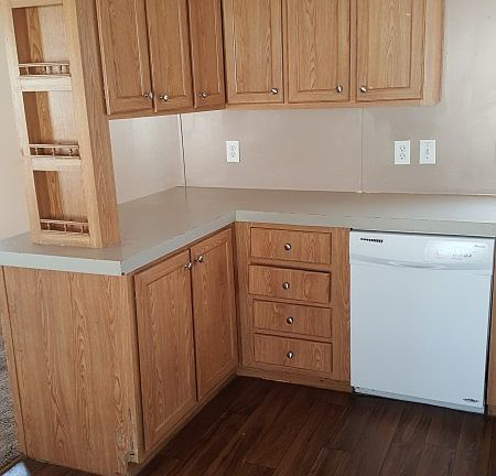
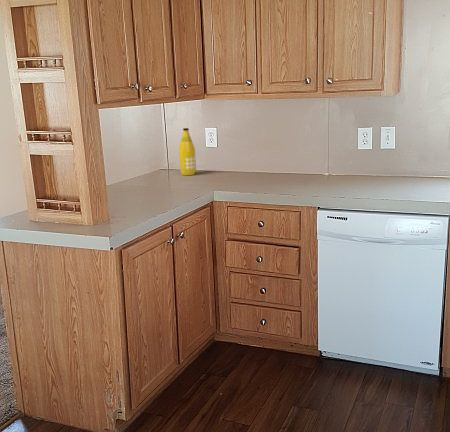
+ bottle (187, 151)
